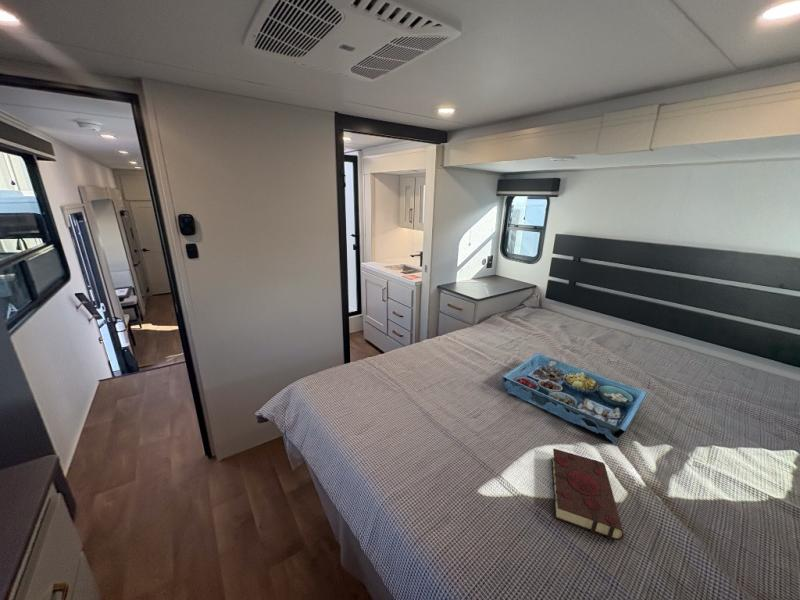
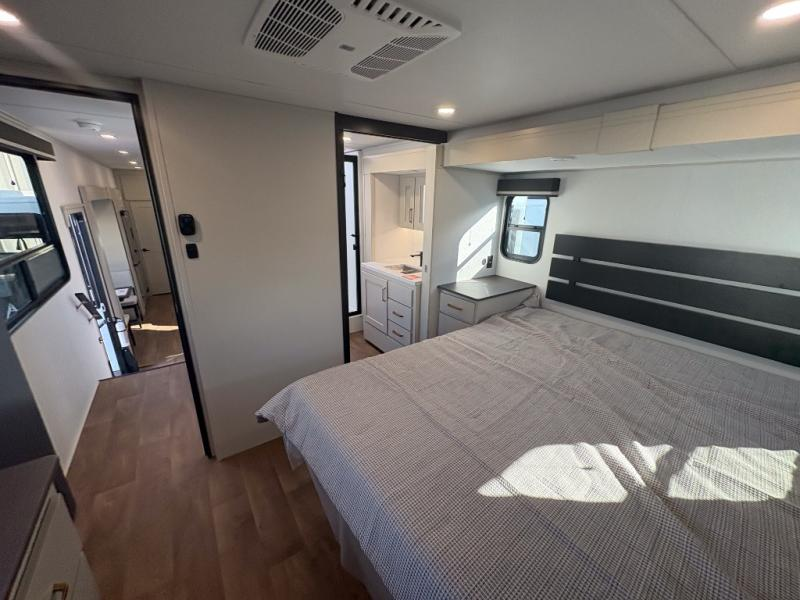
- book (581, 482)
- serving tray (571, 389)
